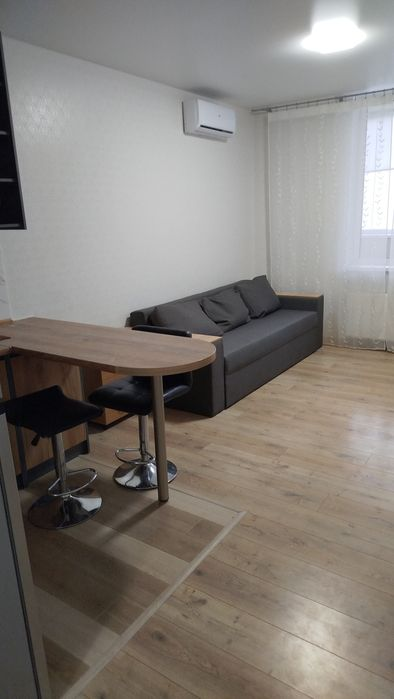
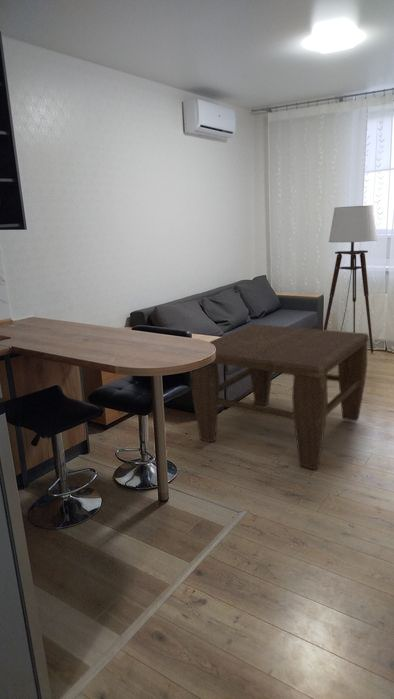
+ coffee table (270, 387)
+ floor lamp (349, 285)
